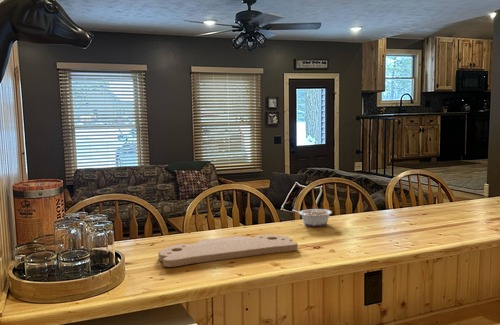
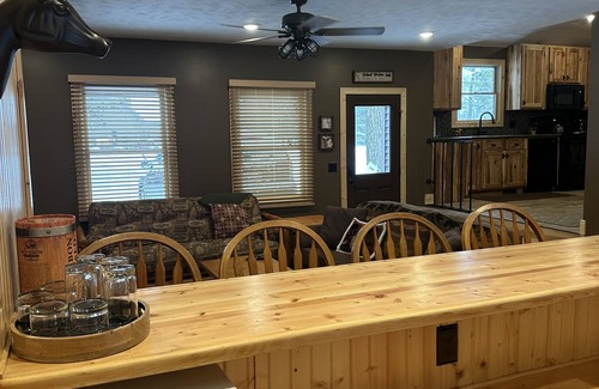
- legume (314, 216)
- cutting board (227, 247)
